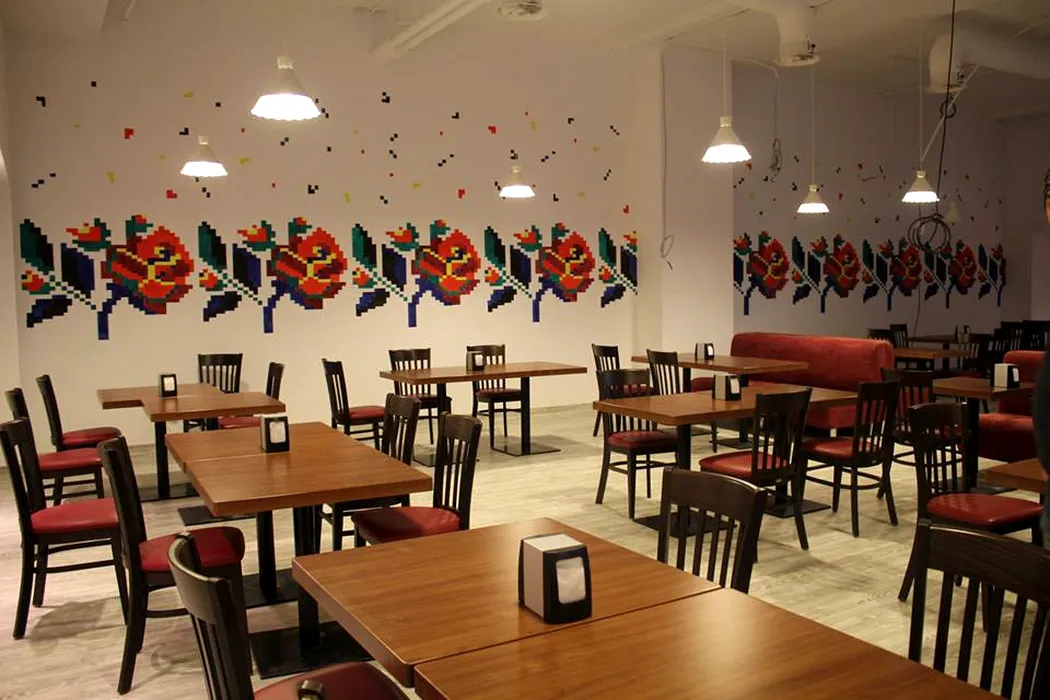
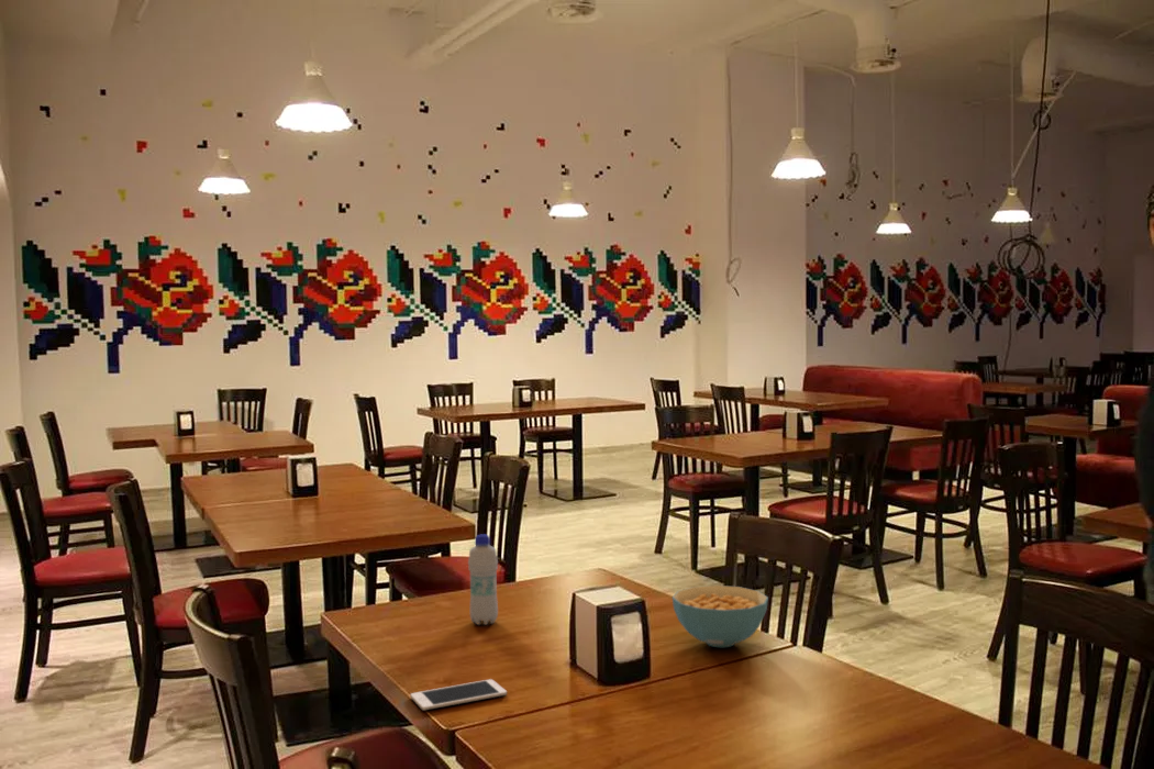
+ cell phone (458, 694)
+ cereal bowl (720, 620)
+ bottle (482, 578)
